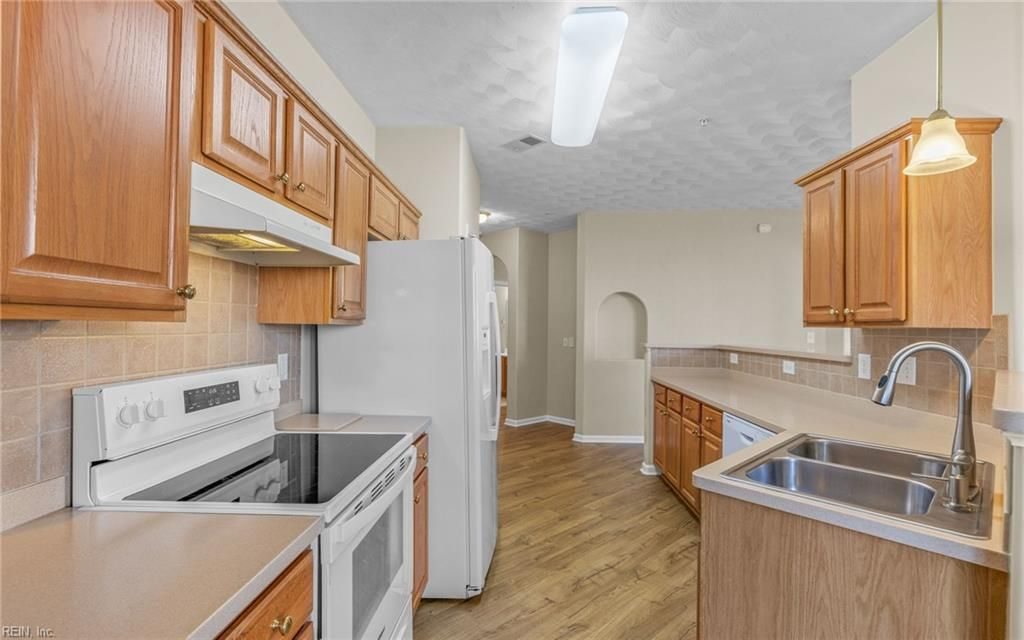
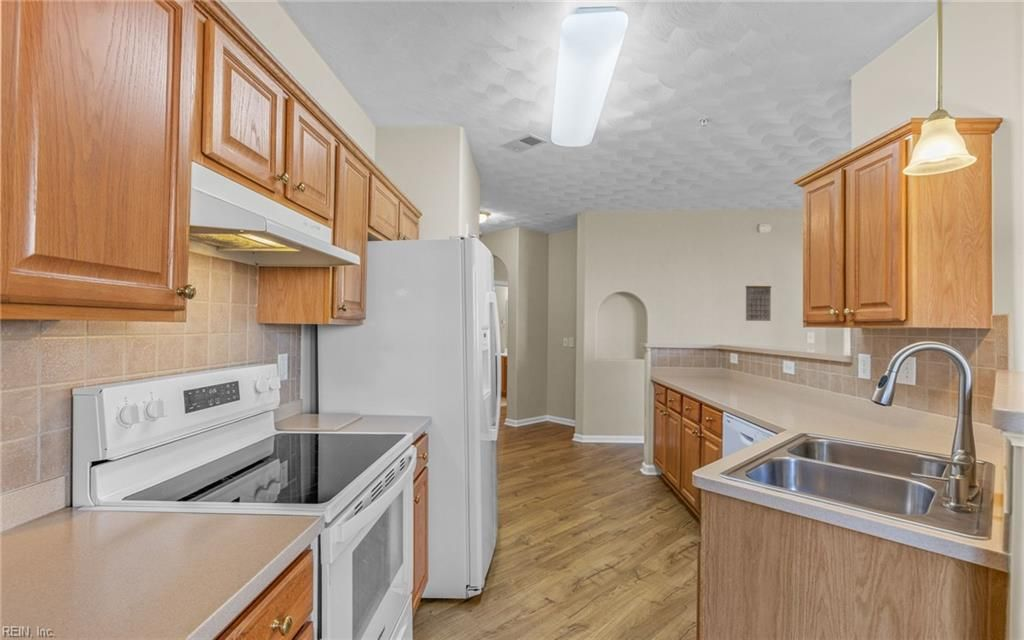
+ calendar (758, 299)
